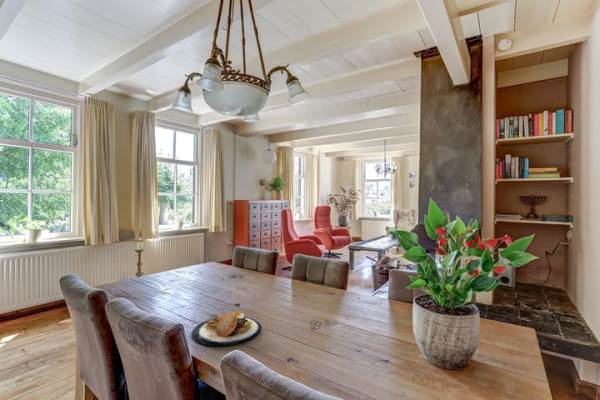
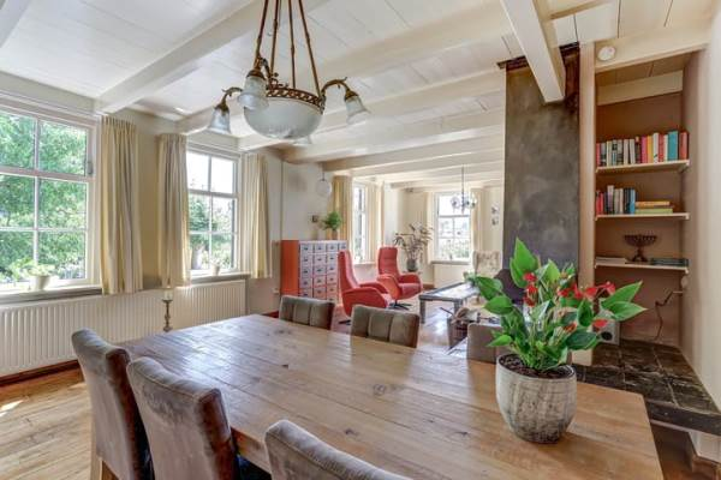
- plate (227, 320)
